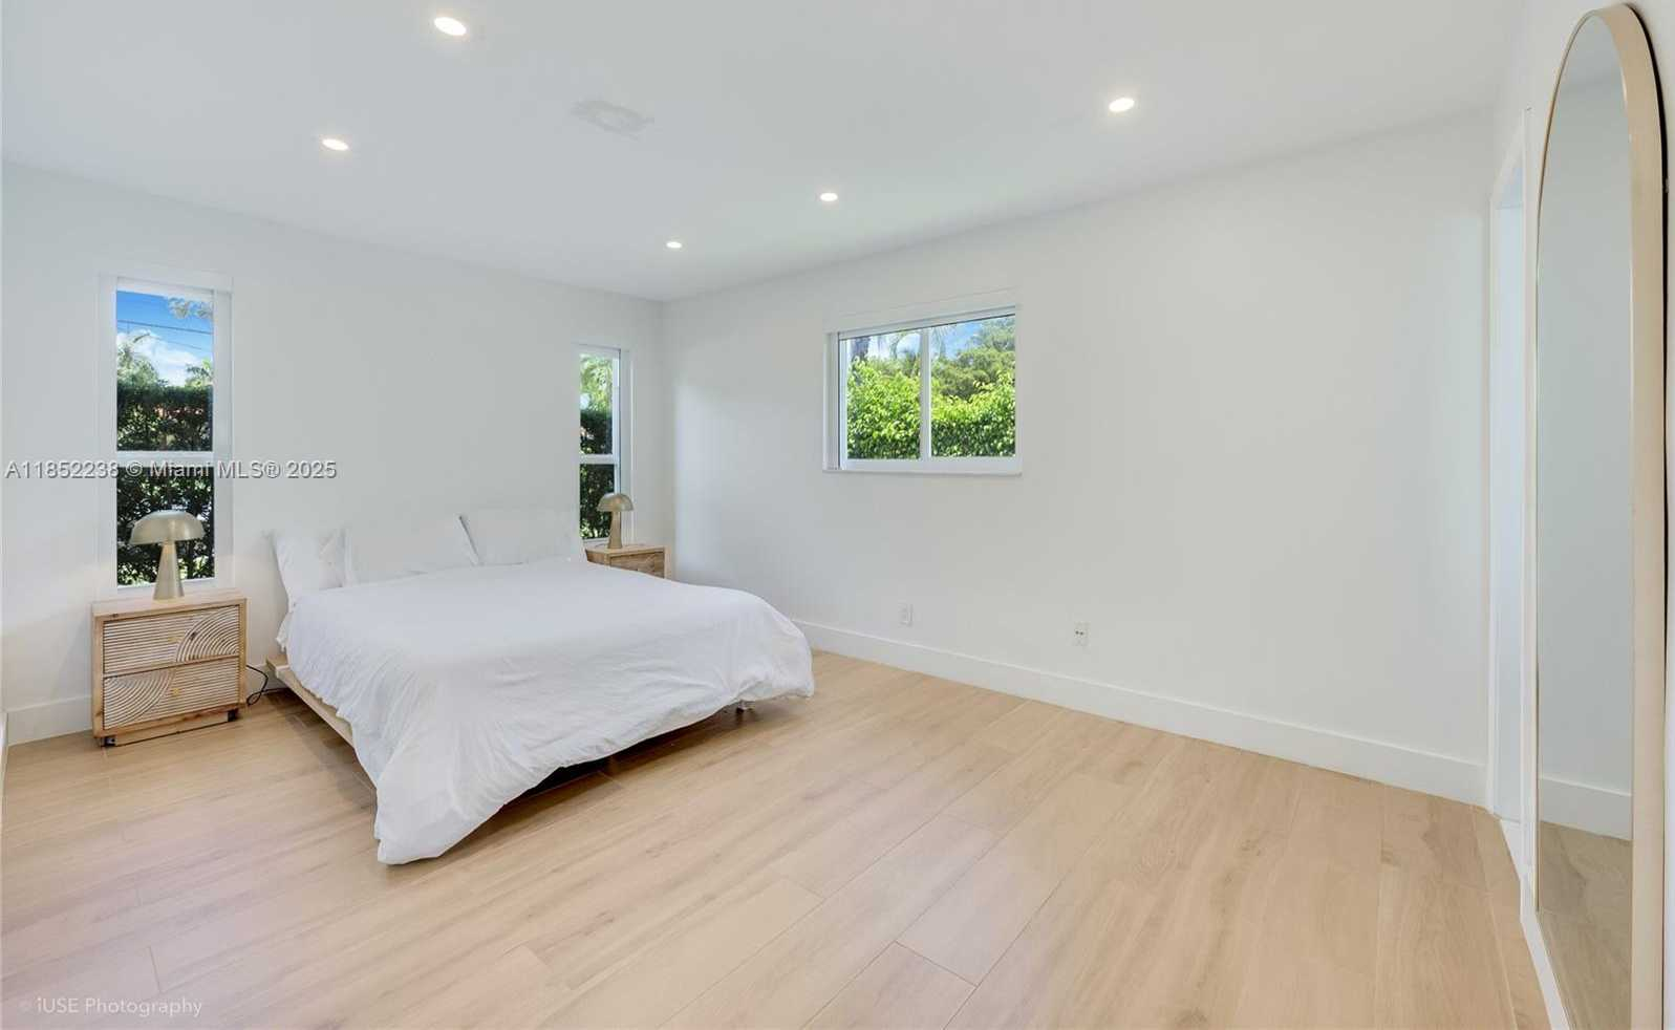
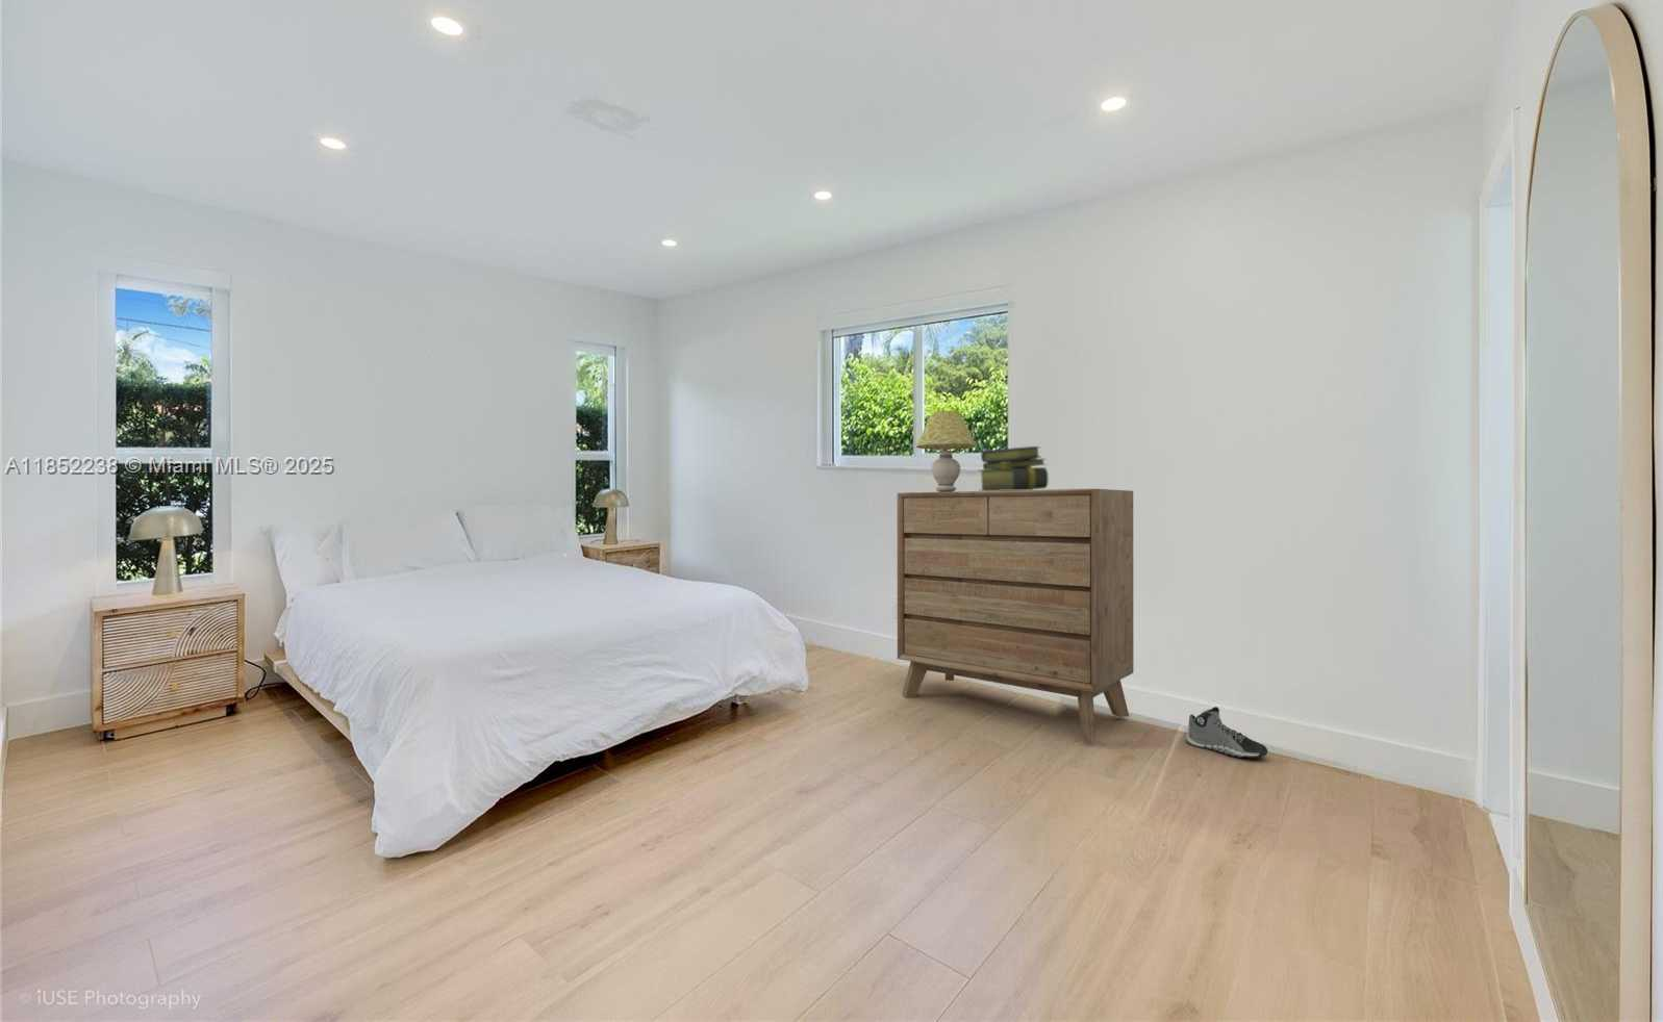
+ table lamp (946, 452)
+ sneaker (1225, 730)
+ stack of books (1013, 468)
+ dresser (1008, 598)
